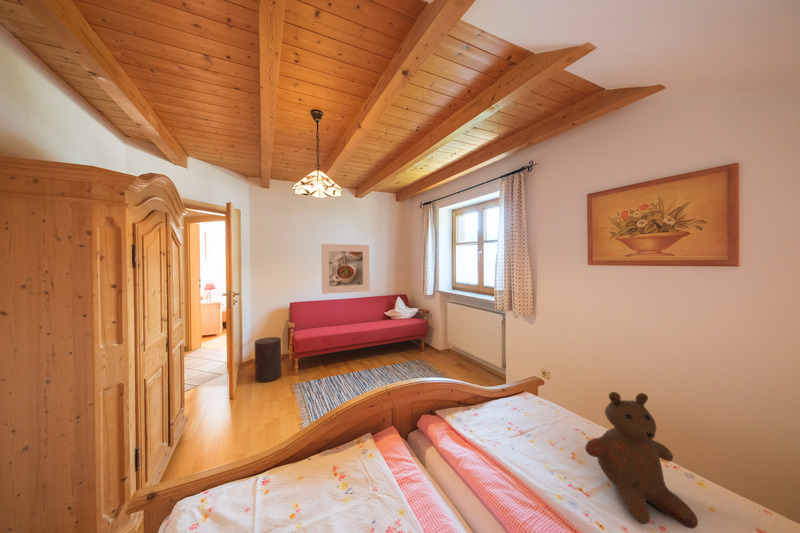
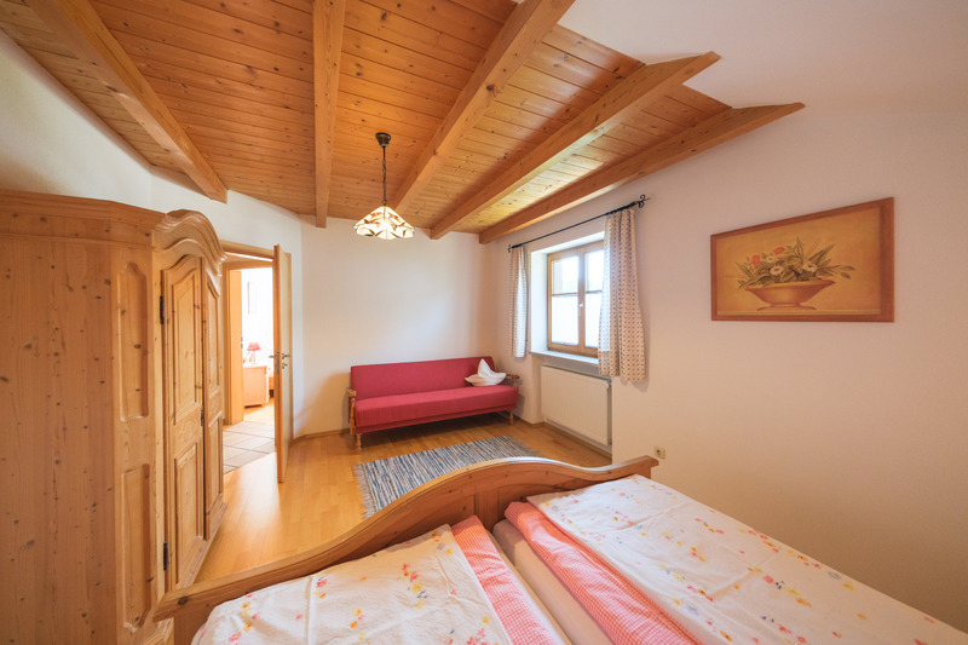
- stool (268, 358)
- teddy bear (639, 449)
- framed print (346, 268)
